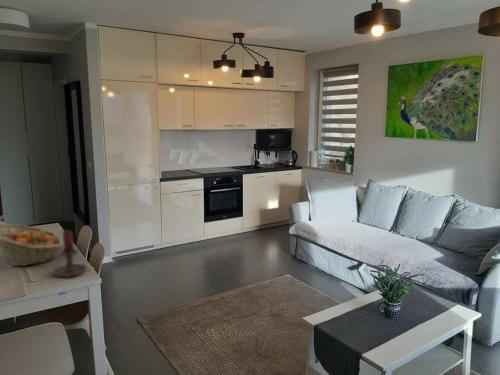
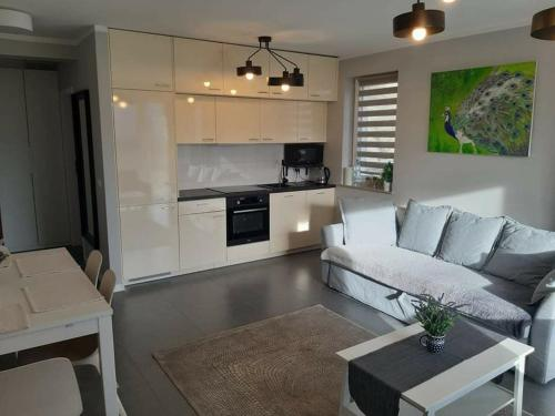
- fruit basket (28, 241)
- candle holder (64, 252)
